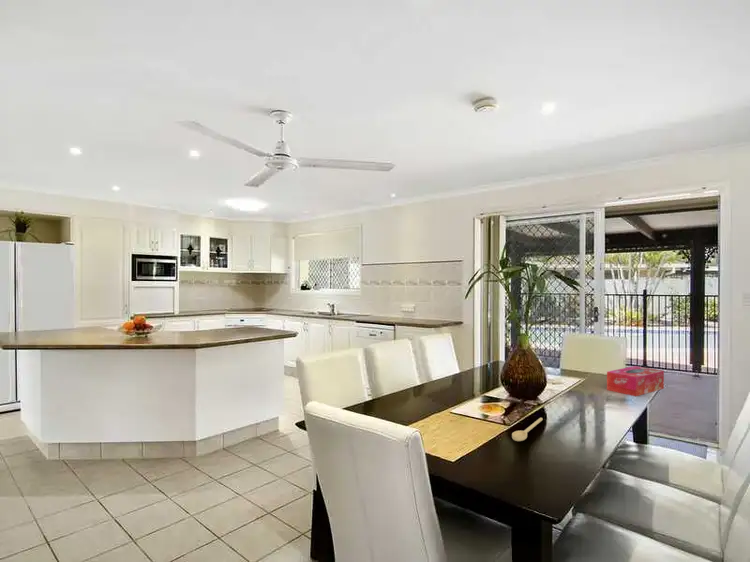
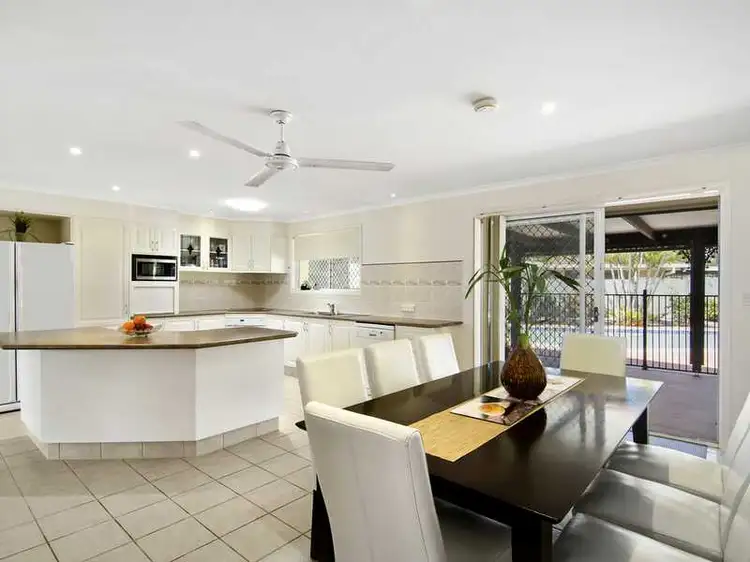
- spoon (529, 428)
- tissue box (635, 380)
